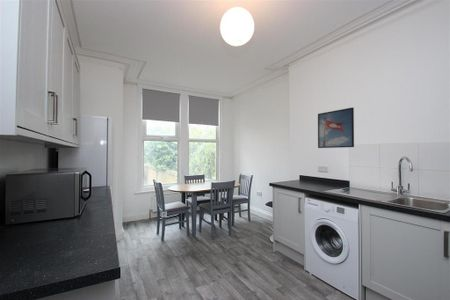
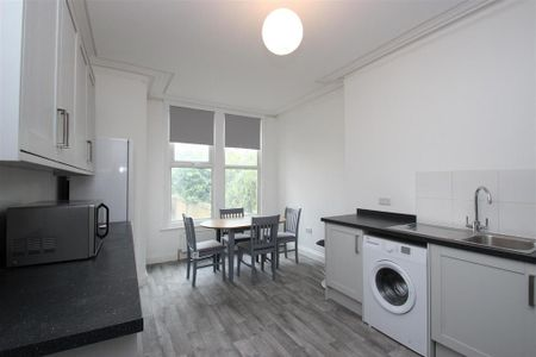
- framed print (334, 129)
